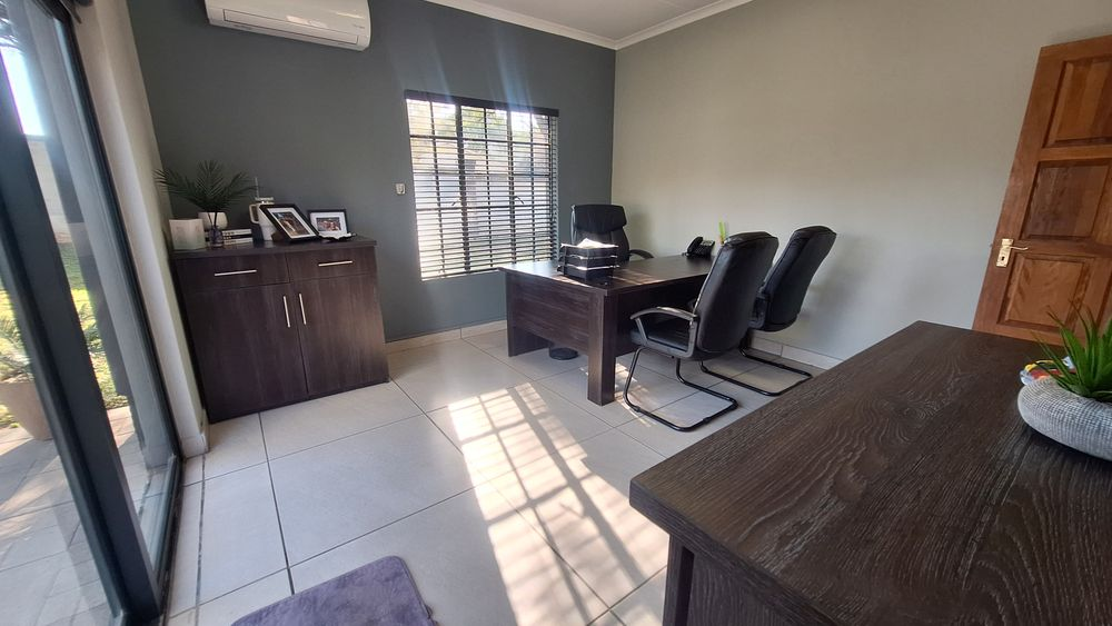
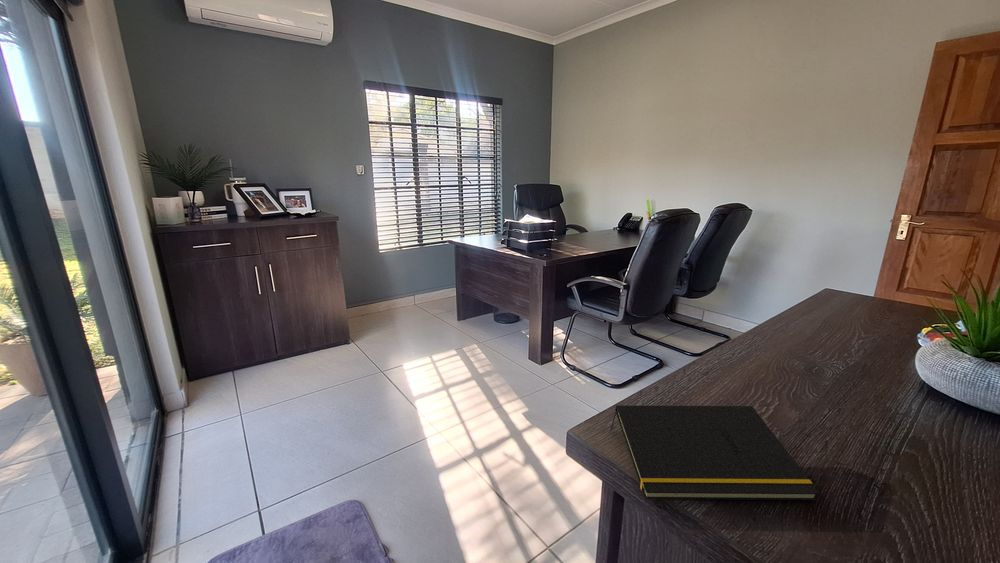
+ notepad (704, 447)
